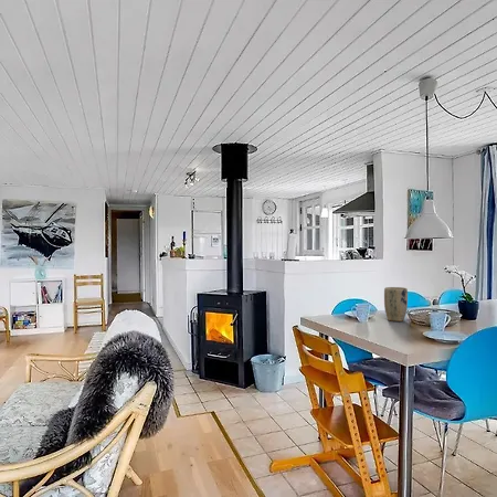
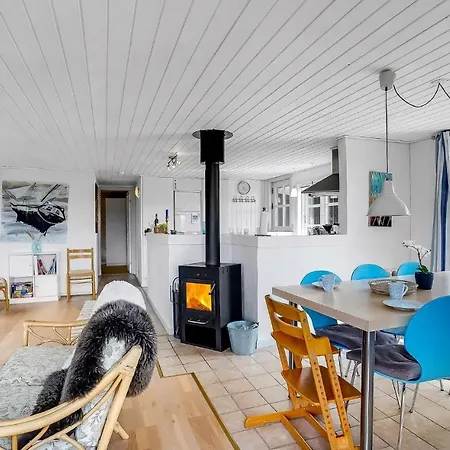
- plant pot (395, 304)
